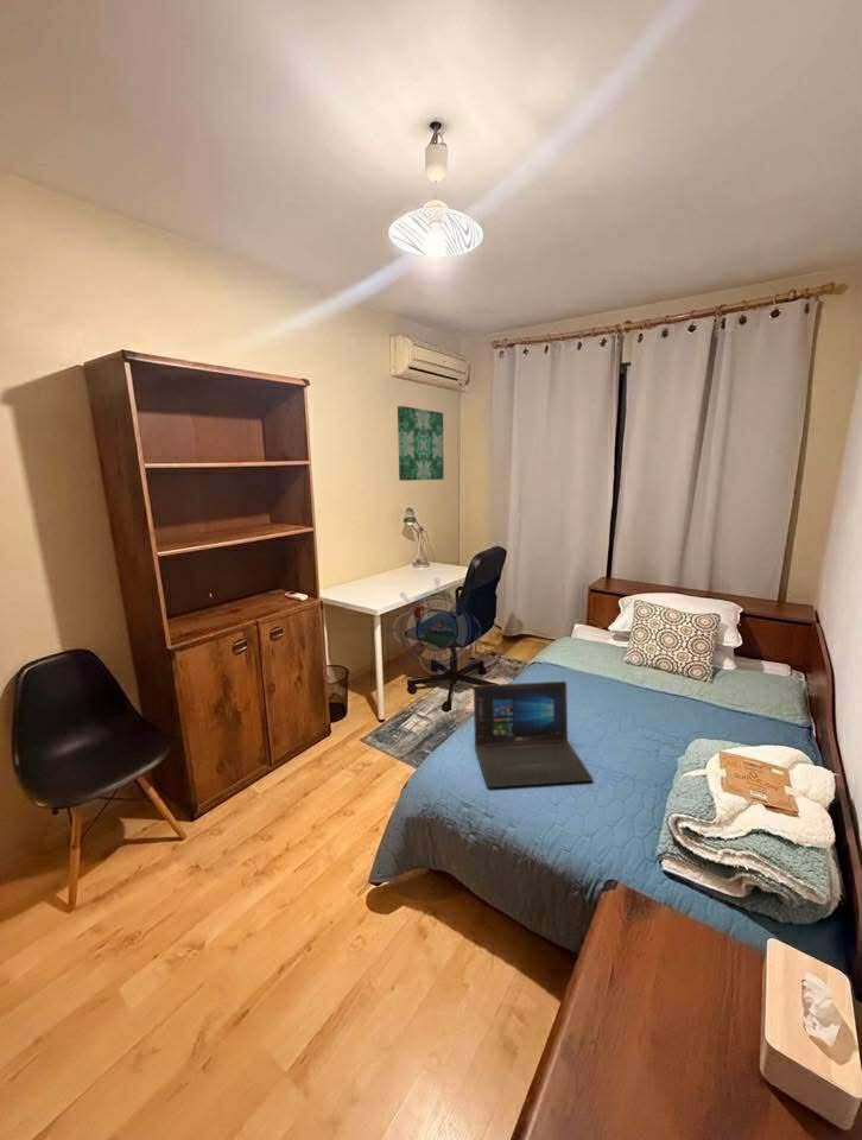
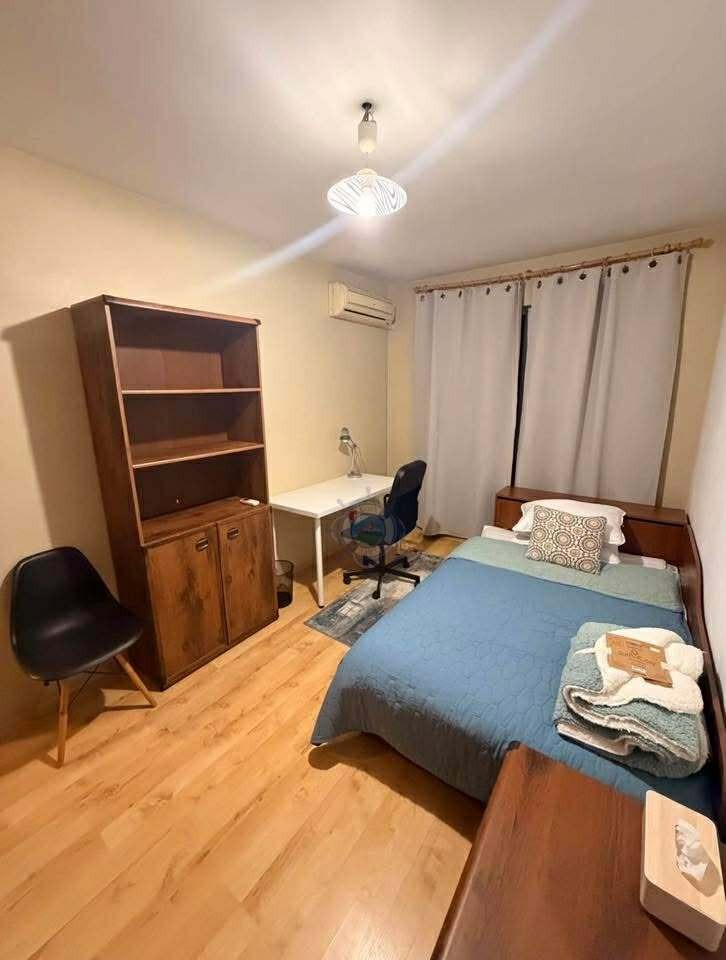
- laptop (530, 730)
- wall art (422, 445)
